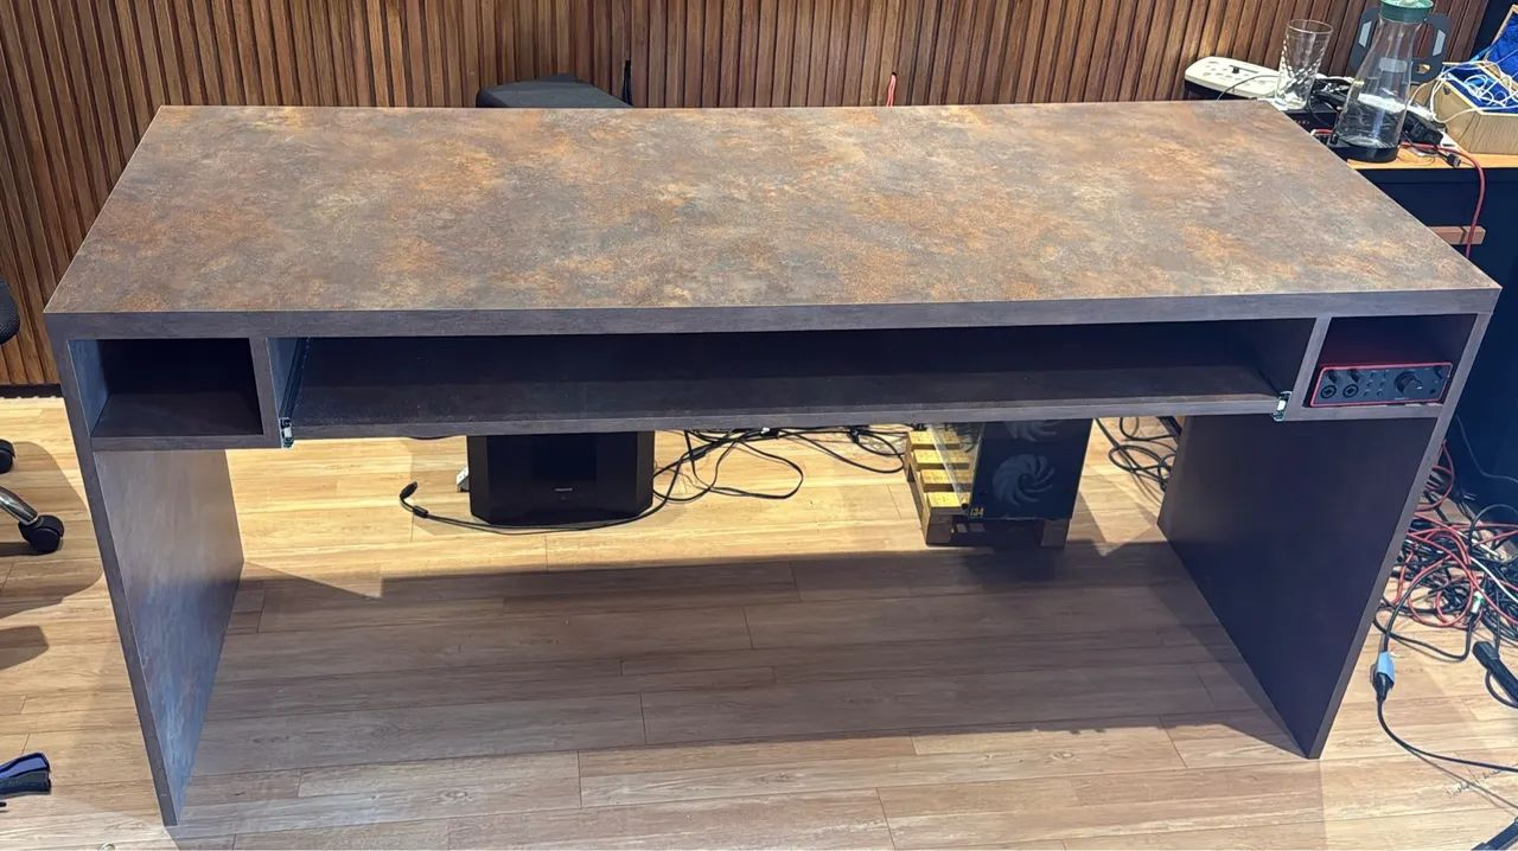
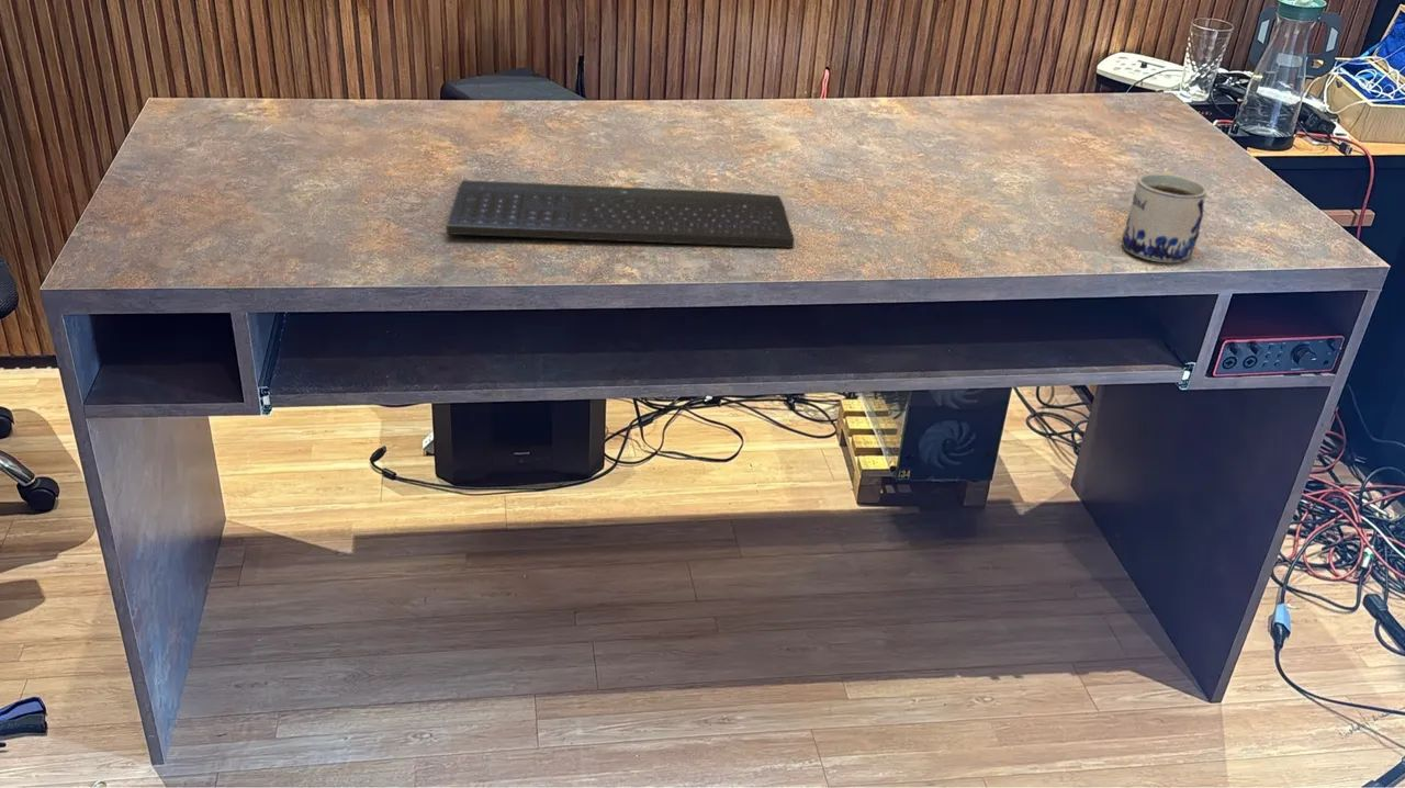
+ mug (1162, 213)
+ computer keyboard (621, 210)
